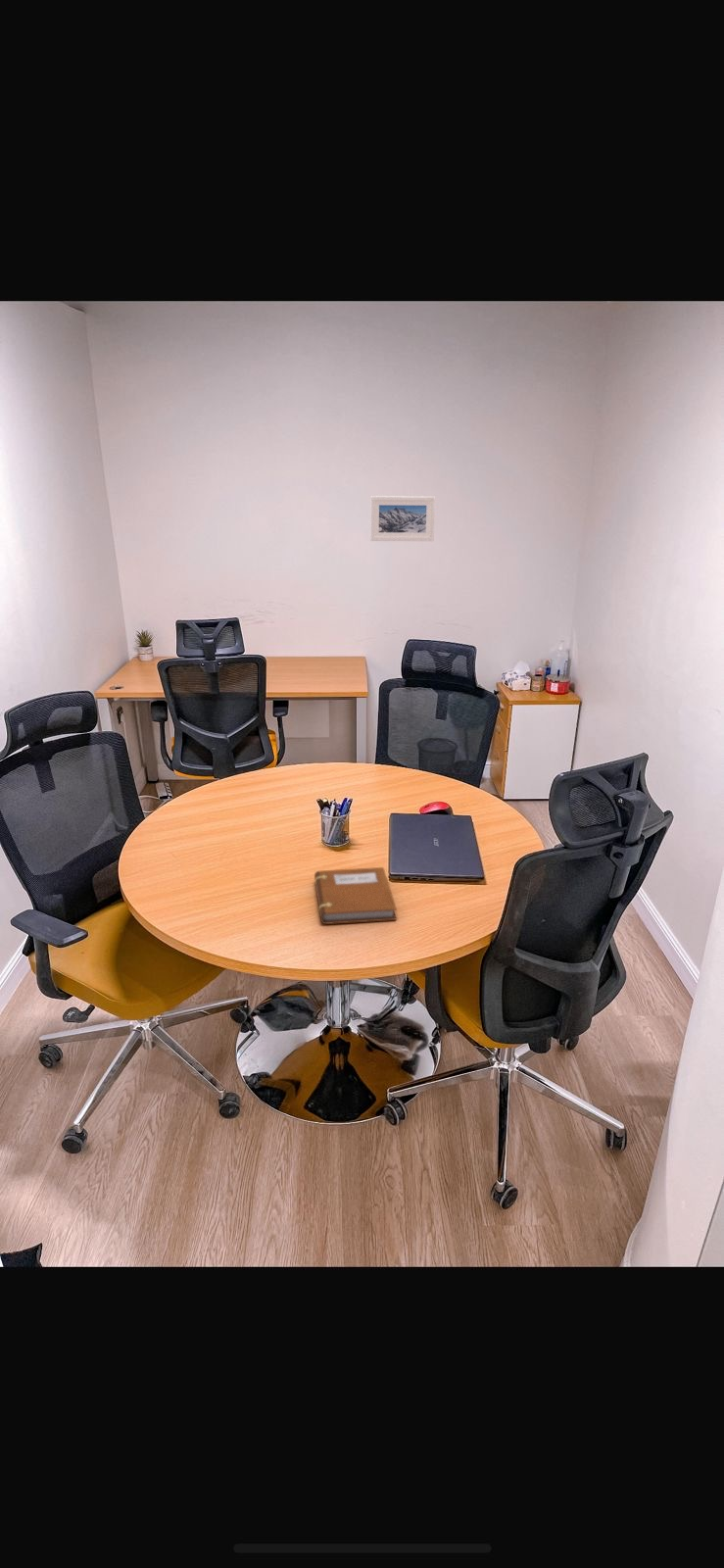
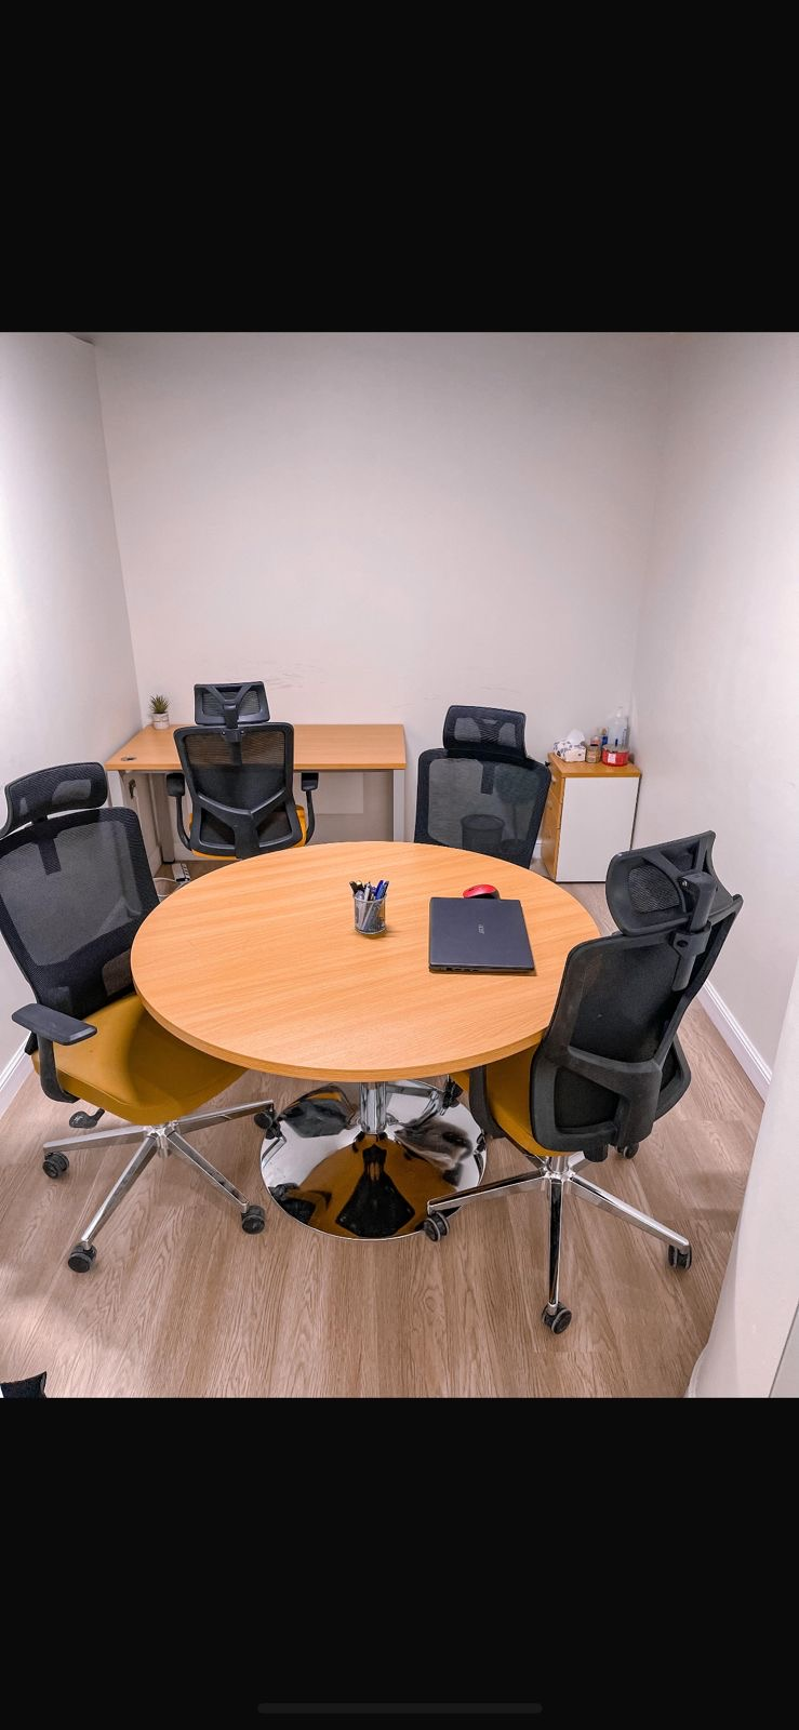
- notebook (353, 893)
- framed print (402, 518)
